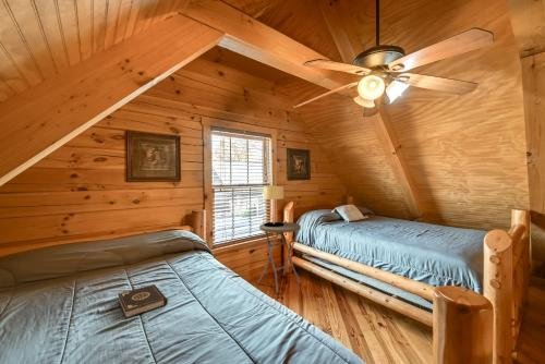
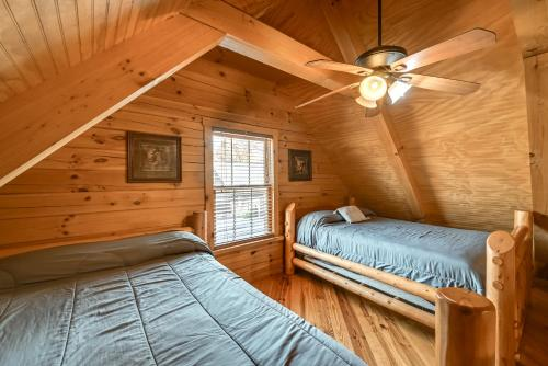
- book (142, 299)
- side table (287, 257)
- table lamp (274, 205)
